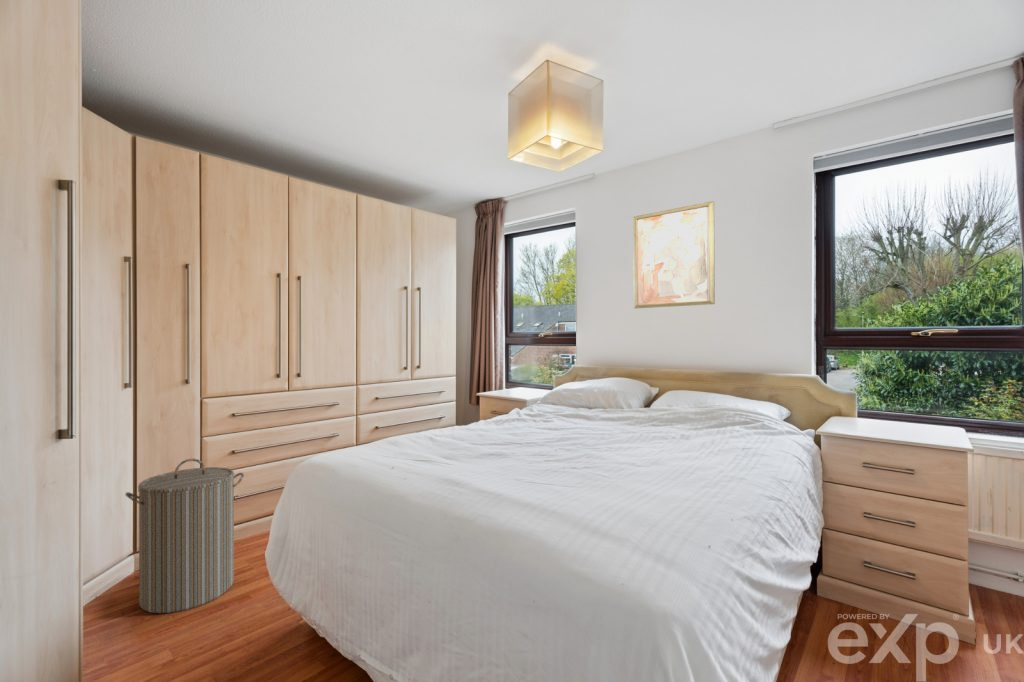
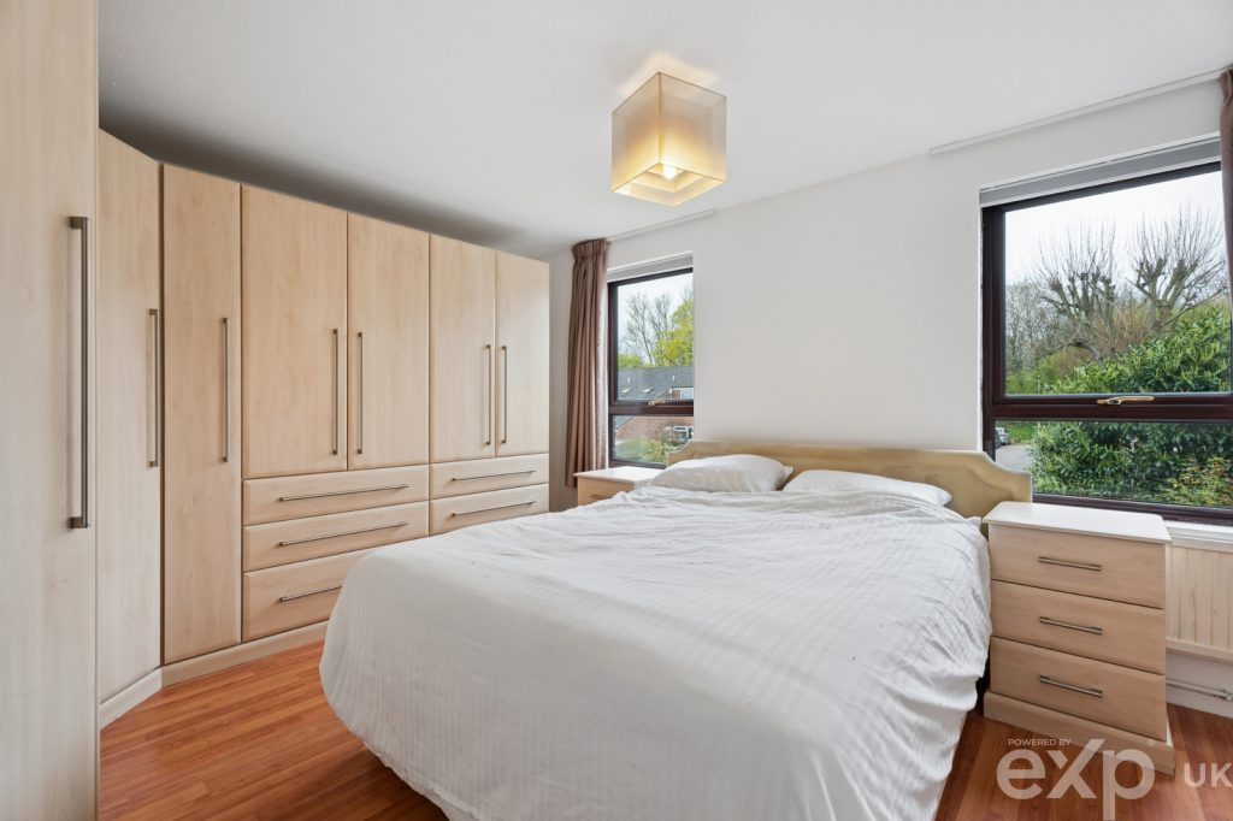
- laundry hamper (188, 525)
- wall art (671, 257)
